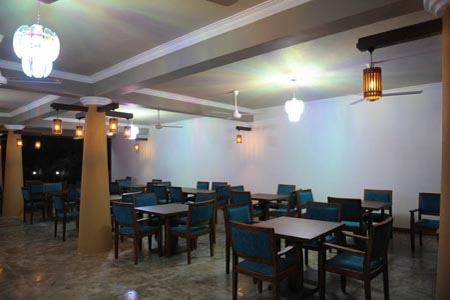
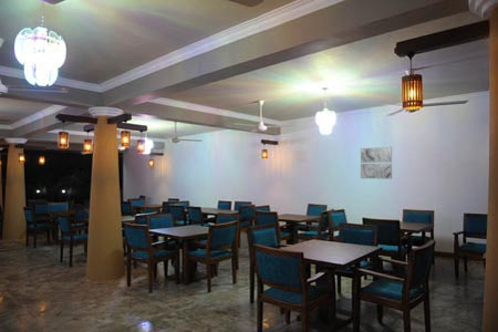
+ wall art (376, 162)
